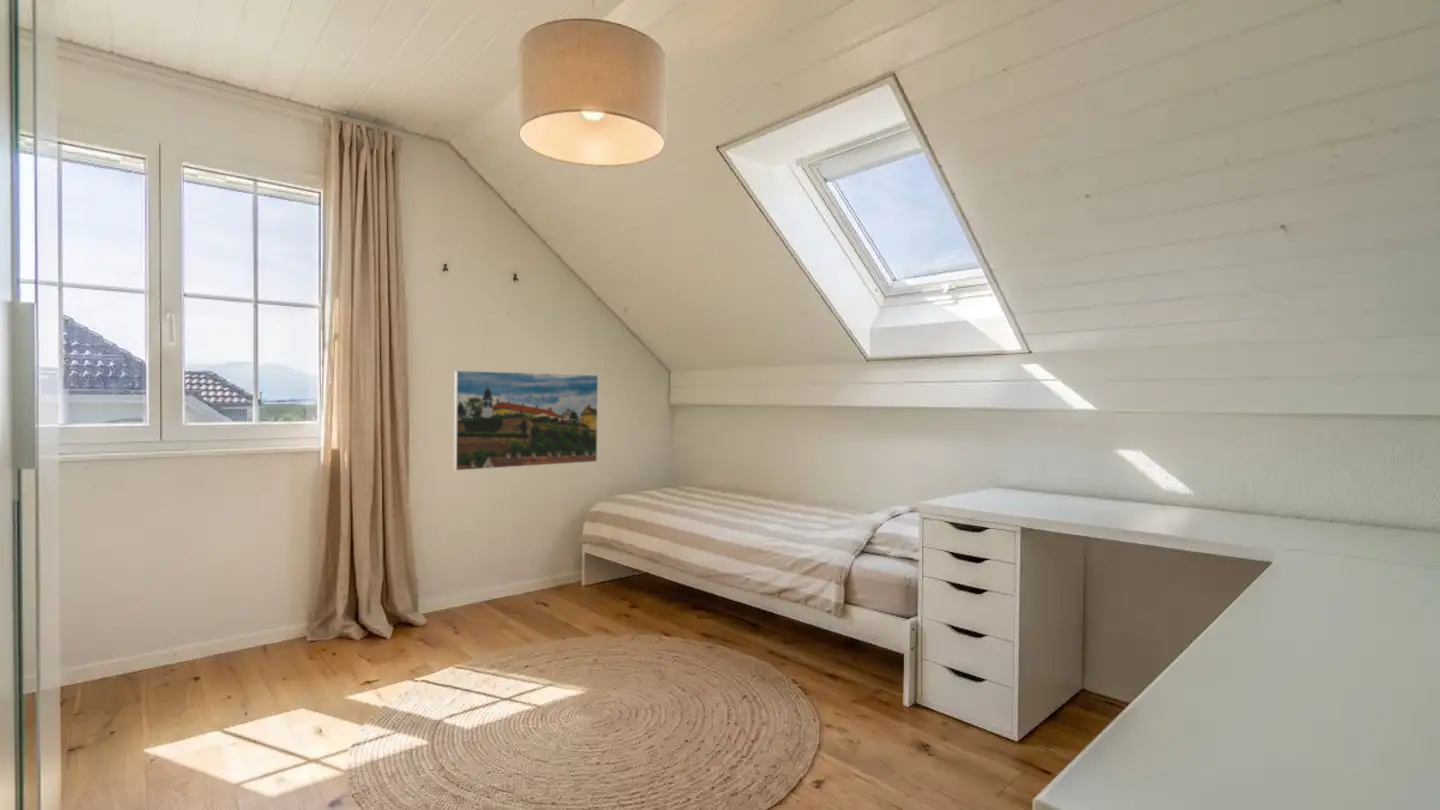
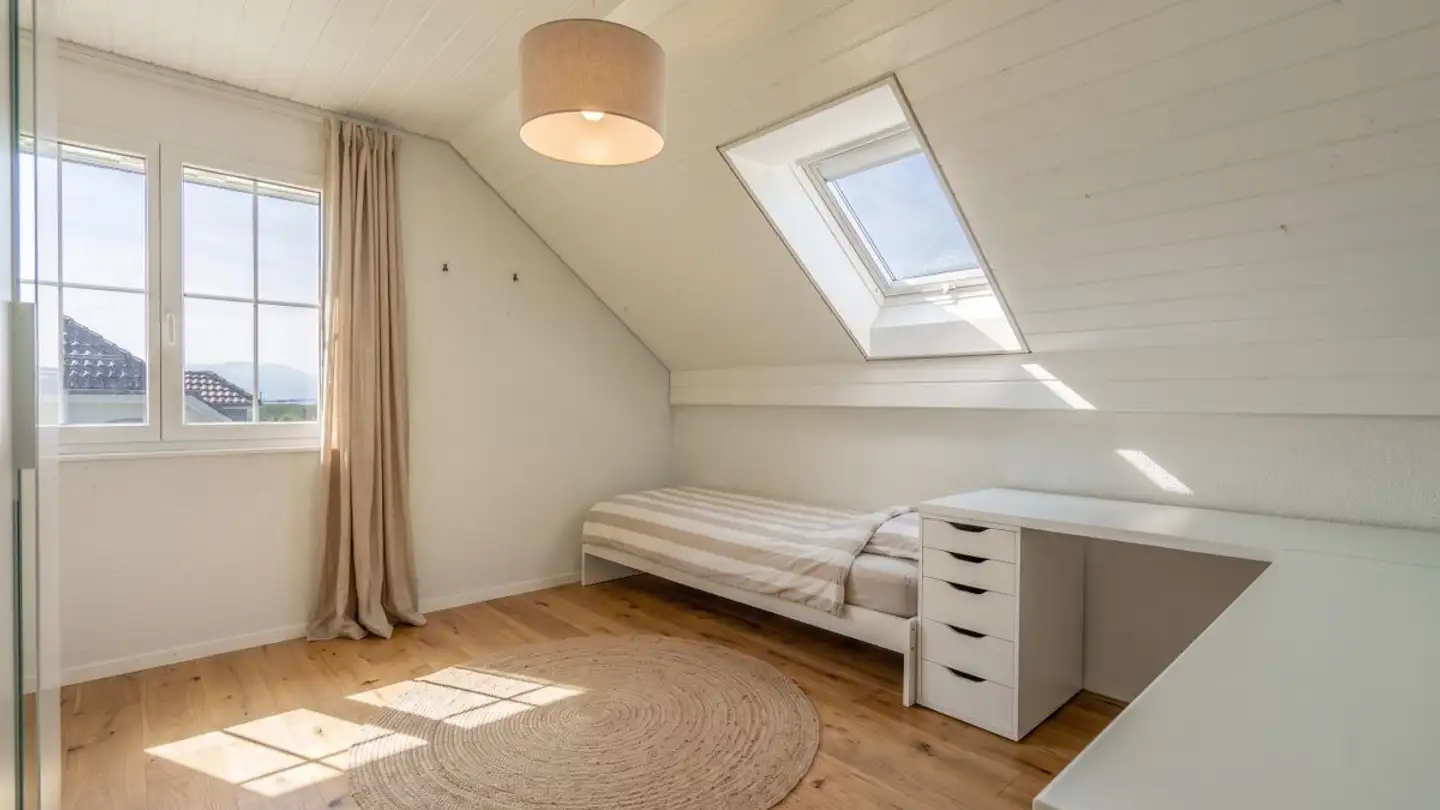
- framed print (530, 419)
